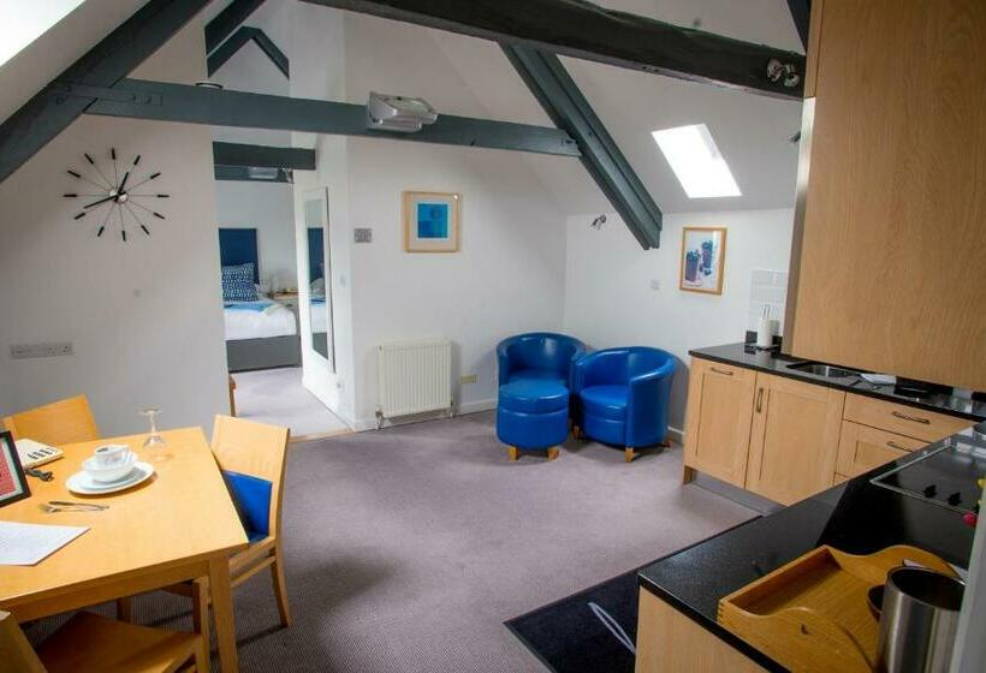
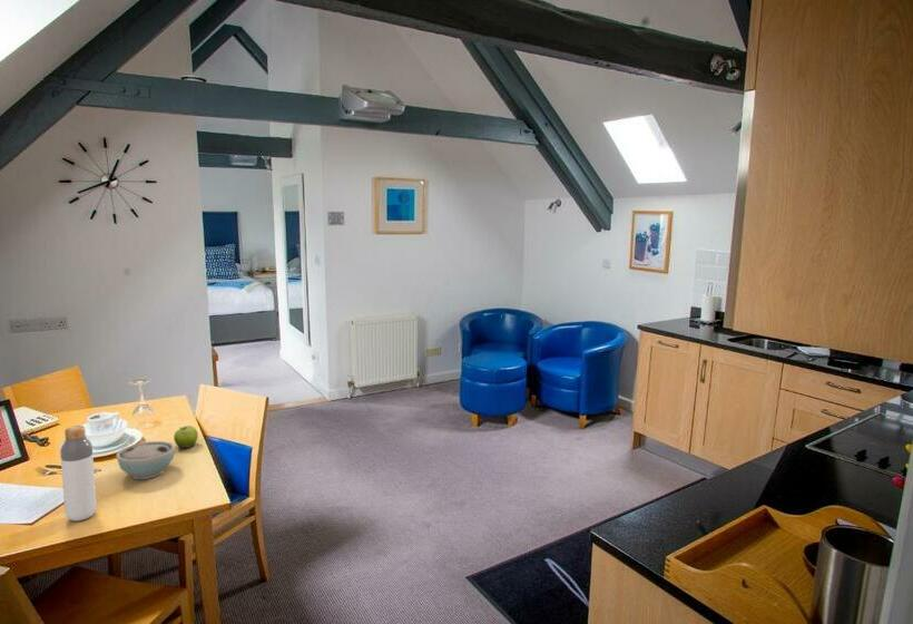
+ fruit (186, 436)
+ bowl (146, 459)
+ bottle (78, 472)
